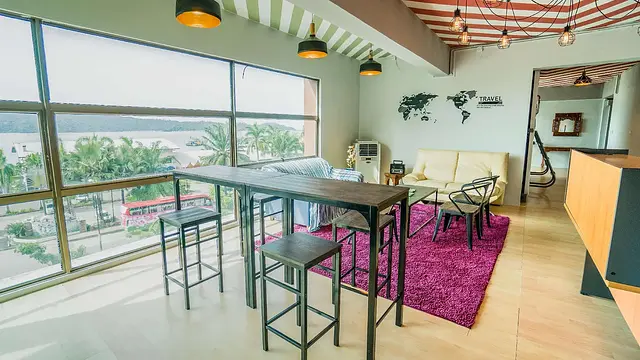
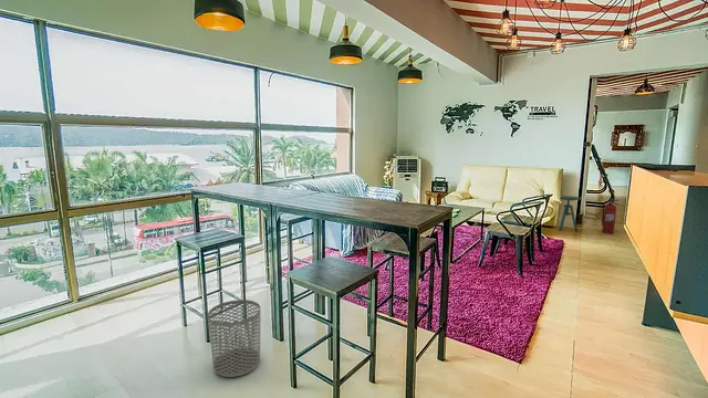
+ waste bin (236, 337)
+ side table (566, 213)
+ fire extinguisher (608, 216)
